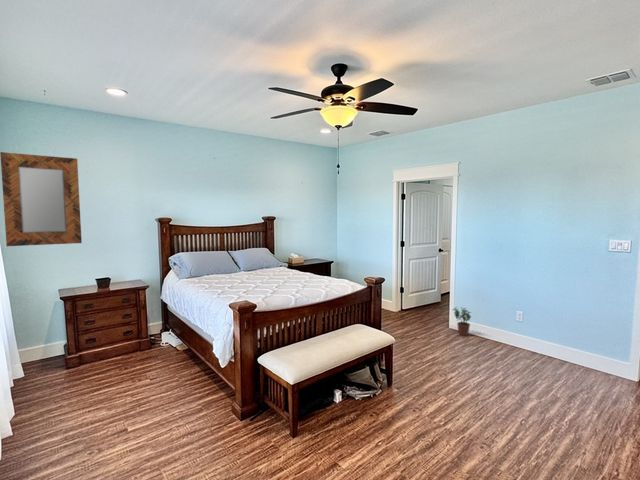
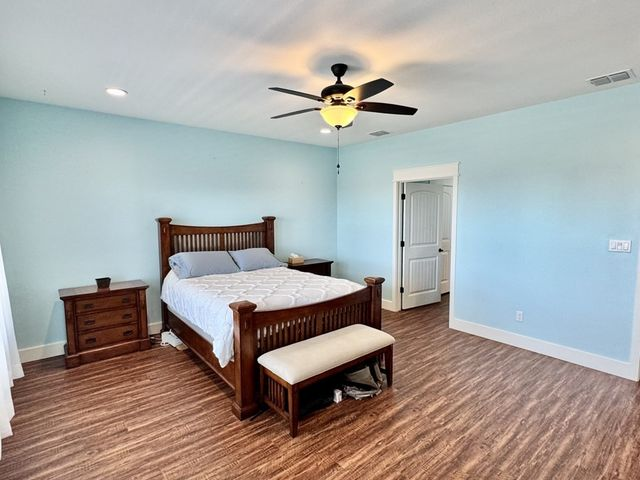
- home mirror (43, 200)
- potted plant (463, 320)
